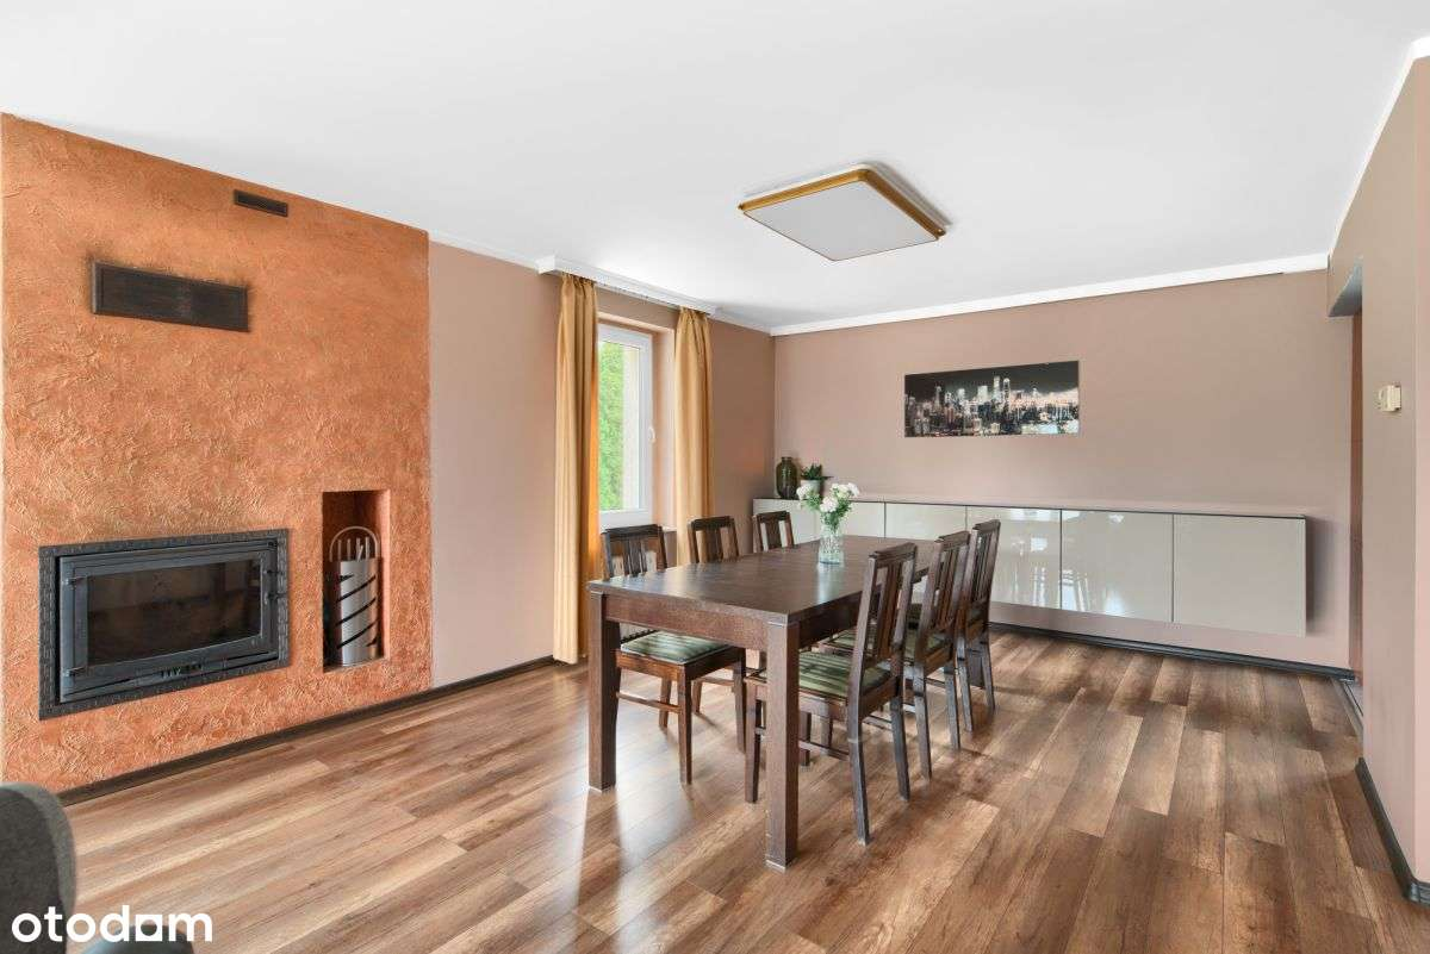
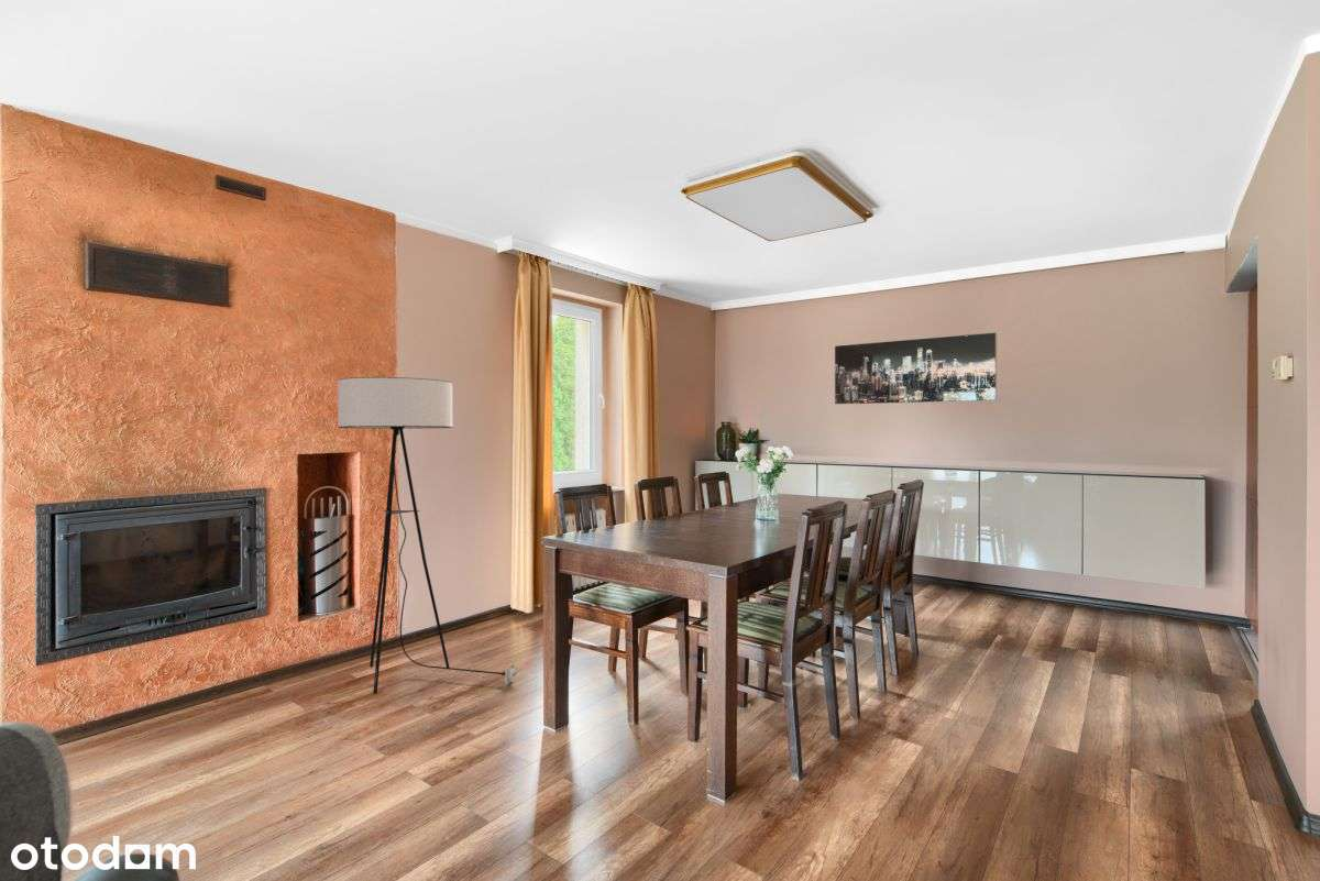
+ floor lamp (420, 533)
